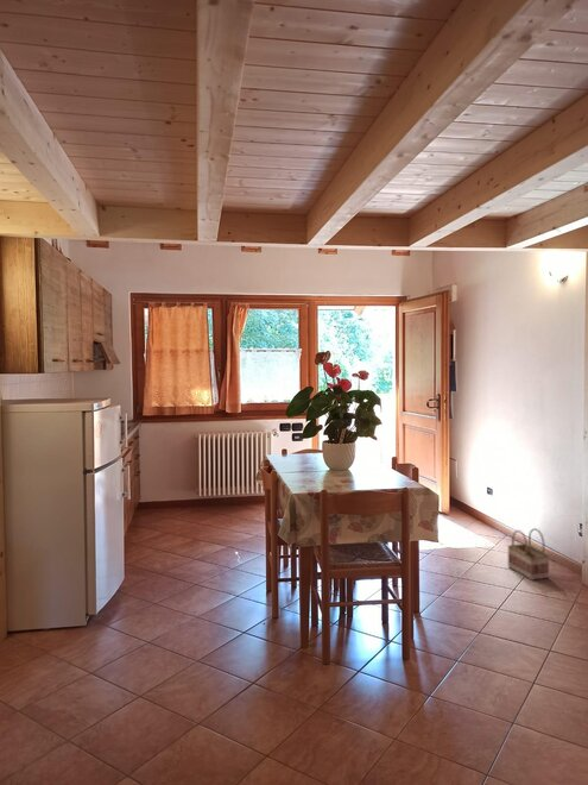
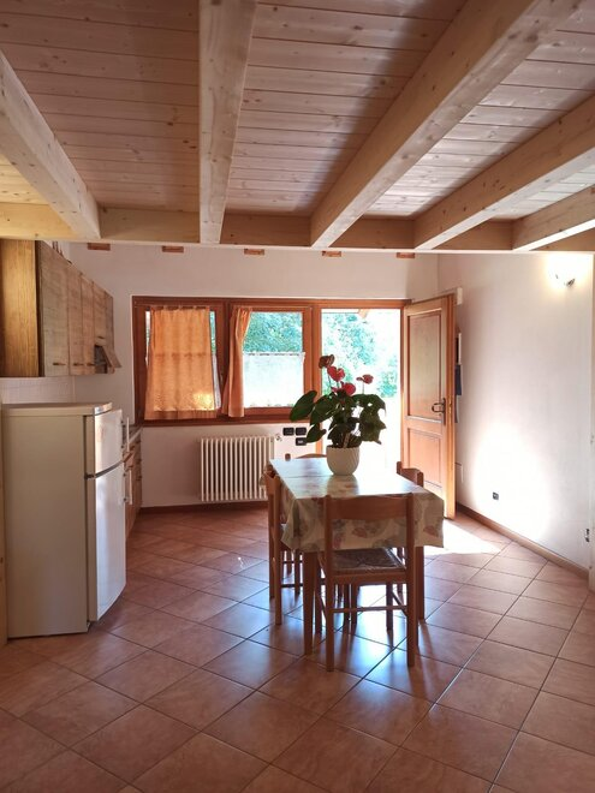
- basket (527, 551)
